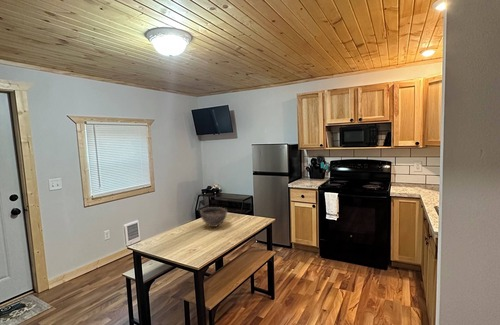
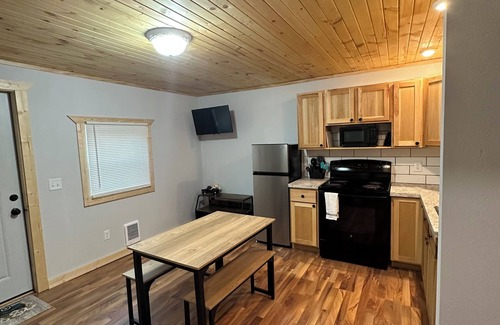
- bowl (214, 218)
